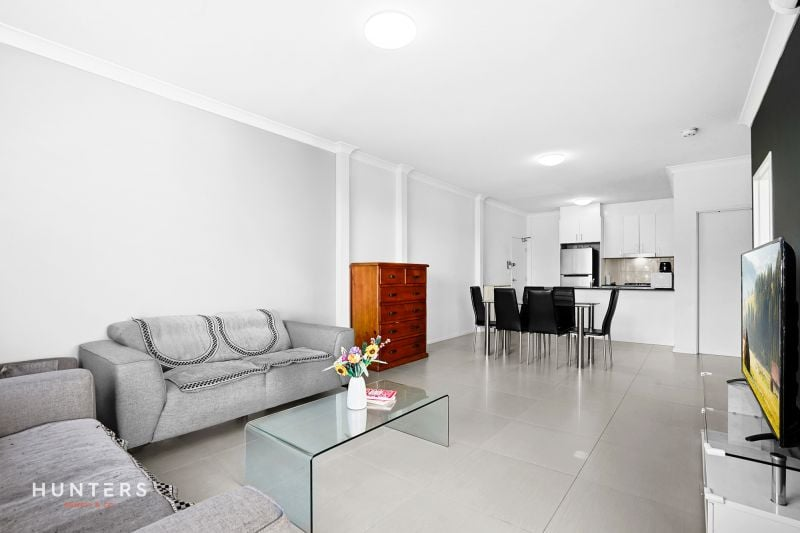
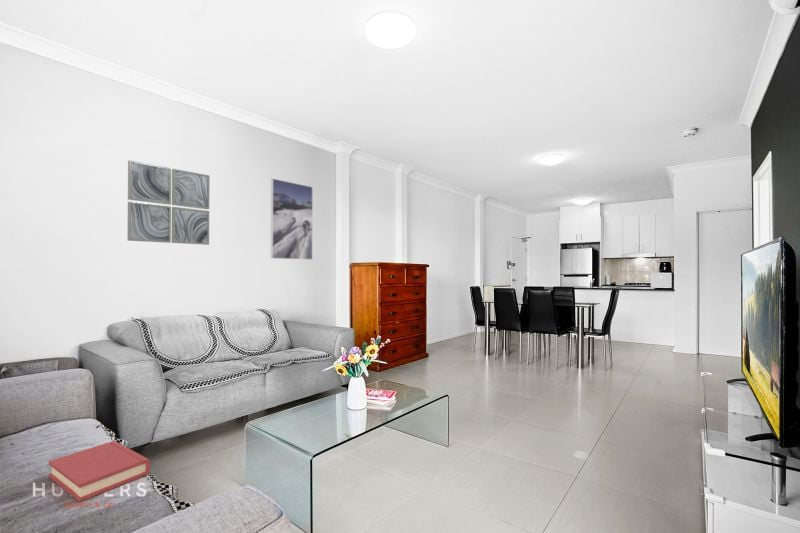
+ wall art (170, 206)
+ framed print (292, 221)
+ hardback book (99, 467)
